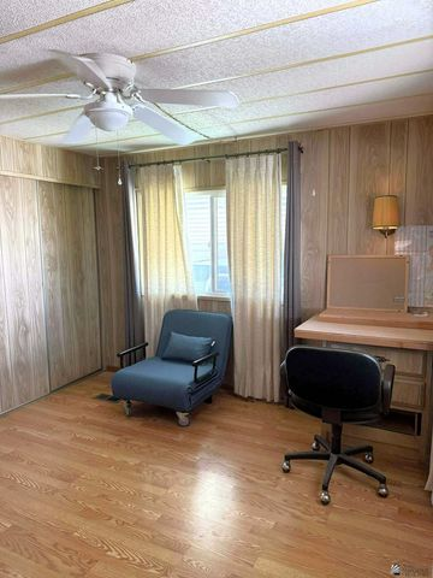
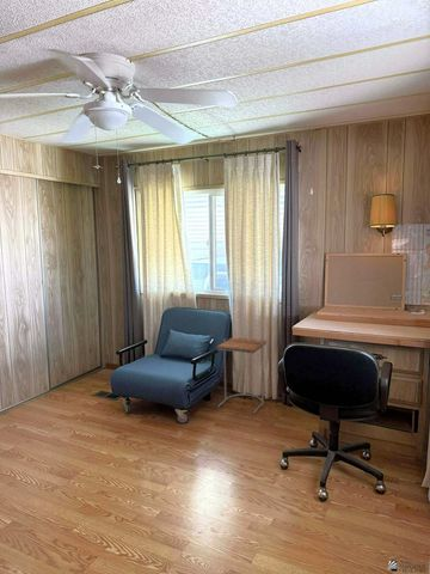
+ side table (225, 372)
